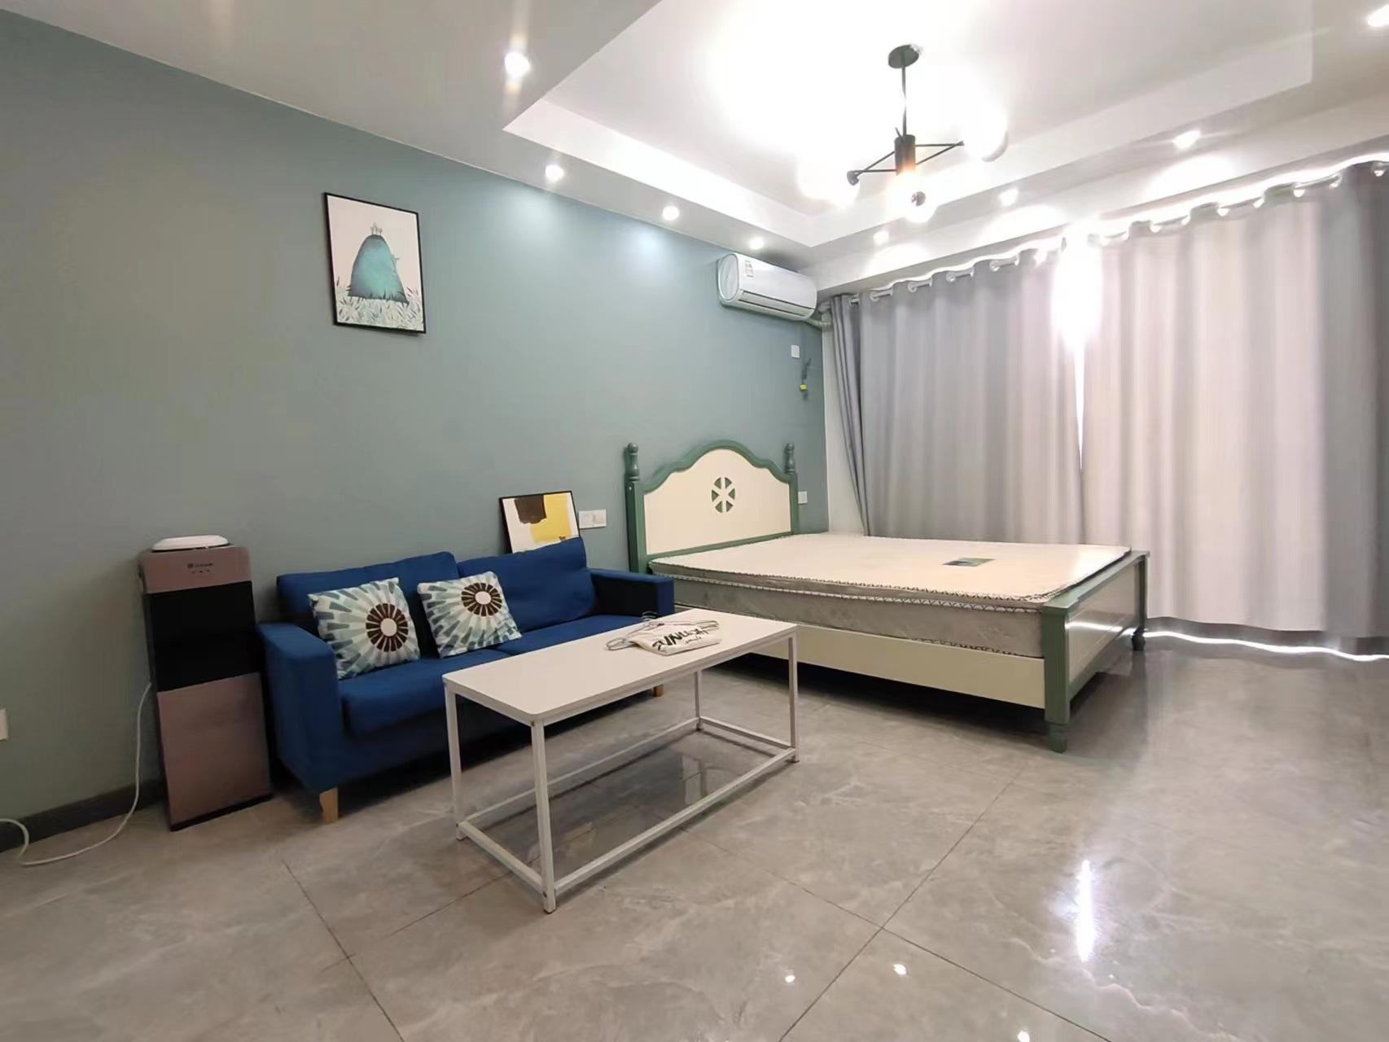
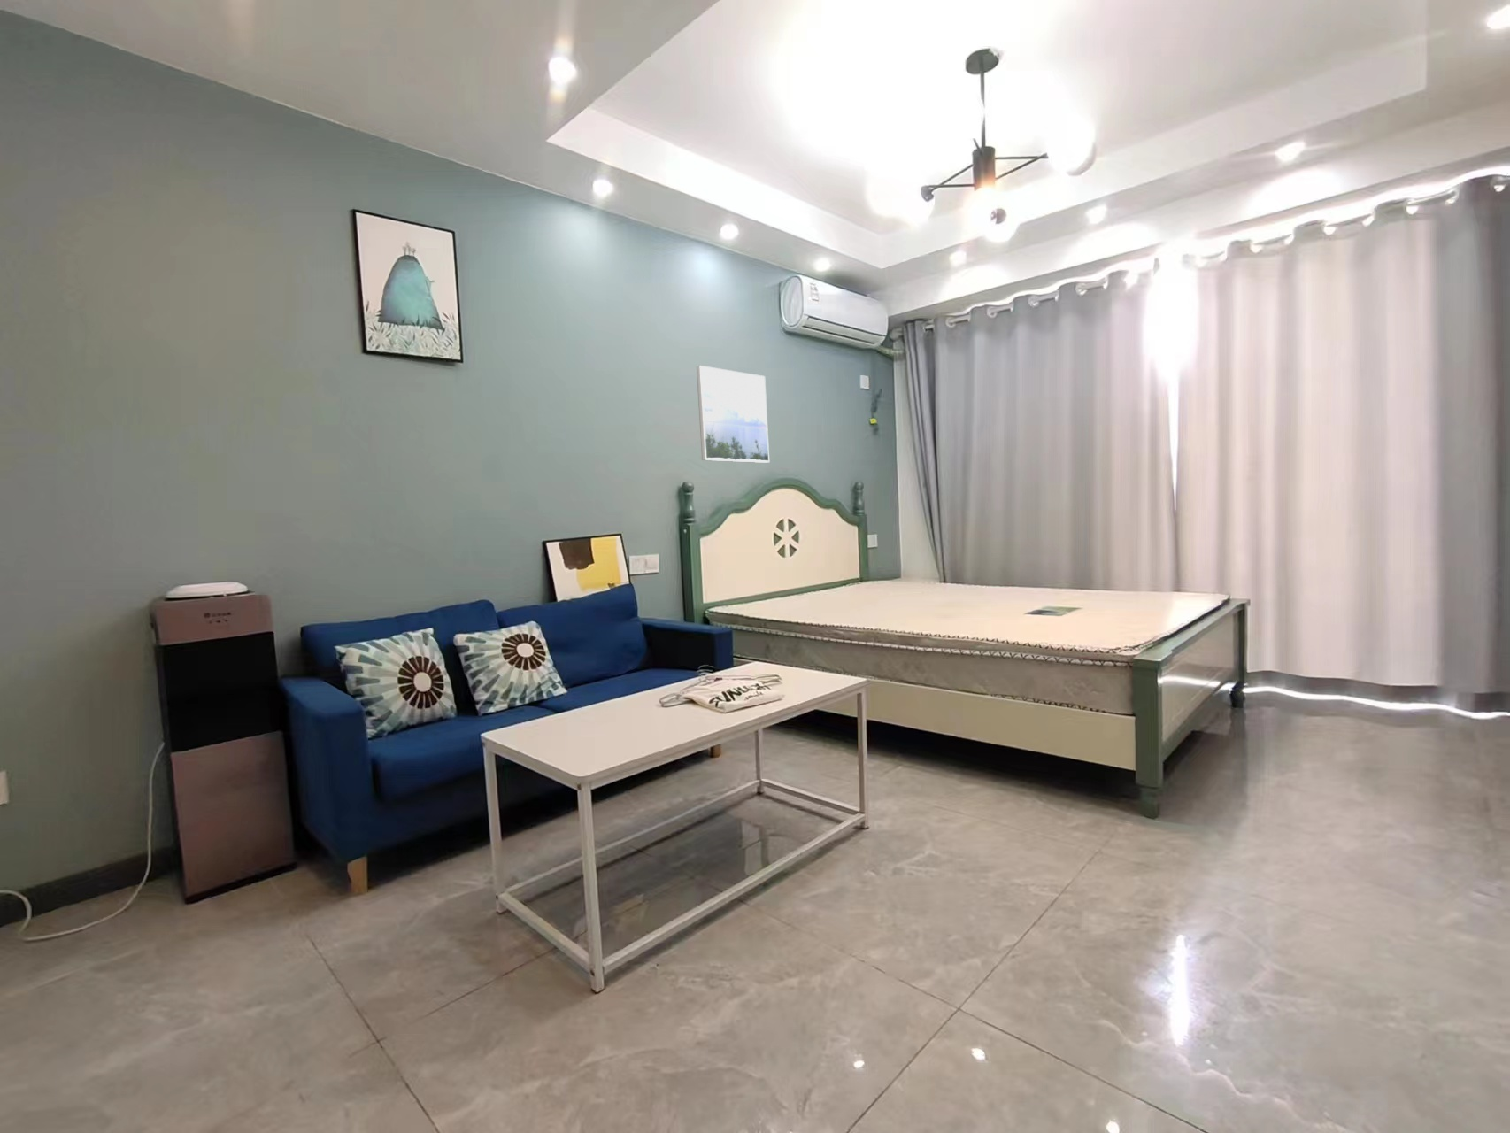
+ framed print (734, 417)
